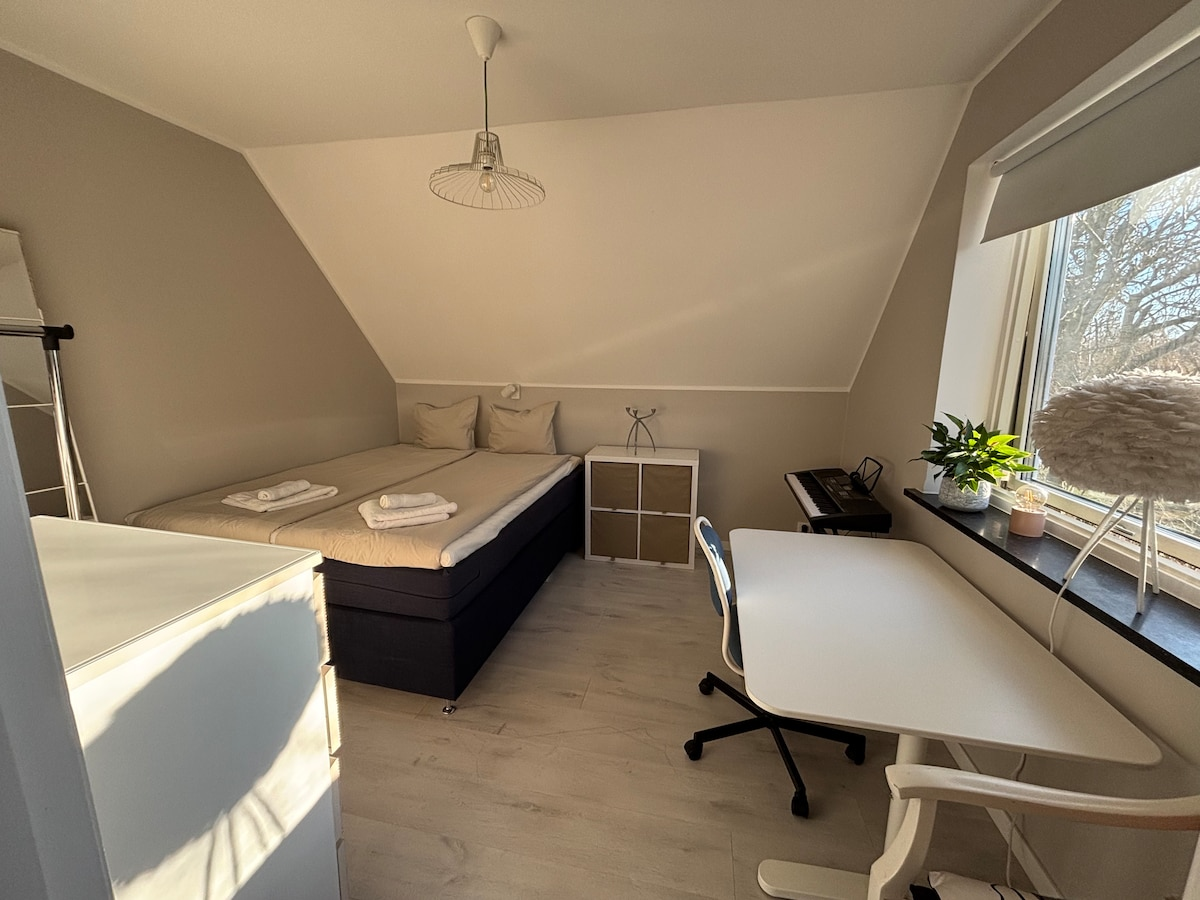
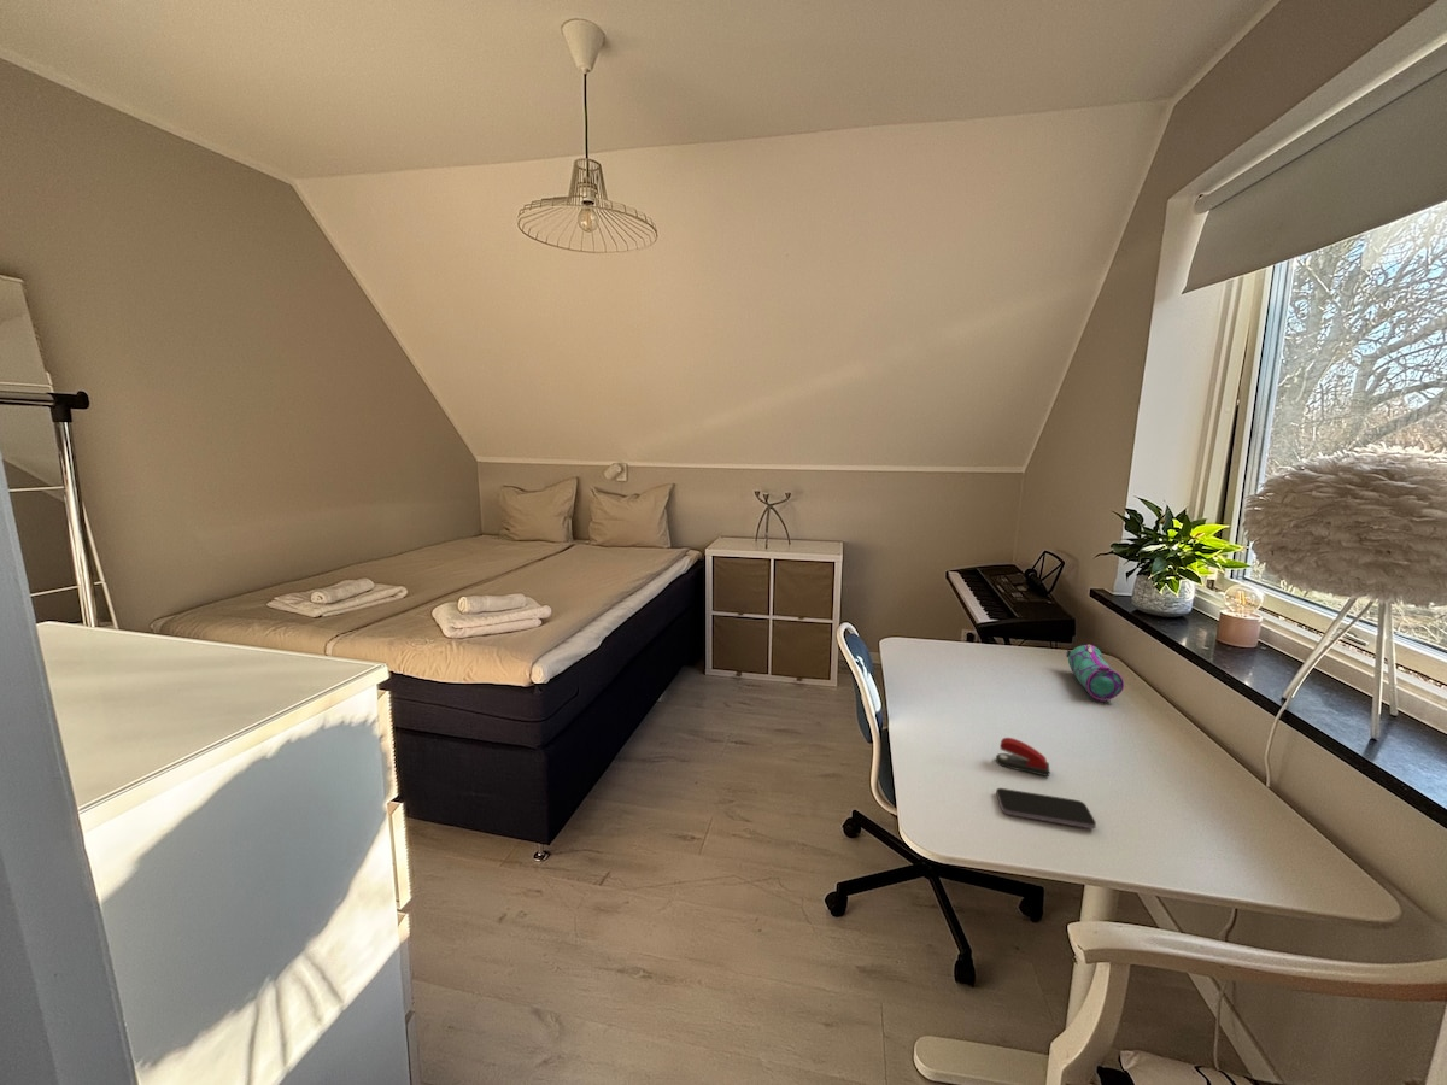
+ pencil case (1094, 670)
+ smartphone (1043, 807)
+ stapler (1023, 755)
